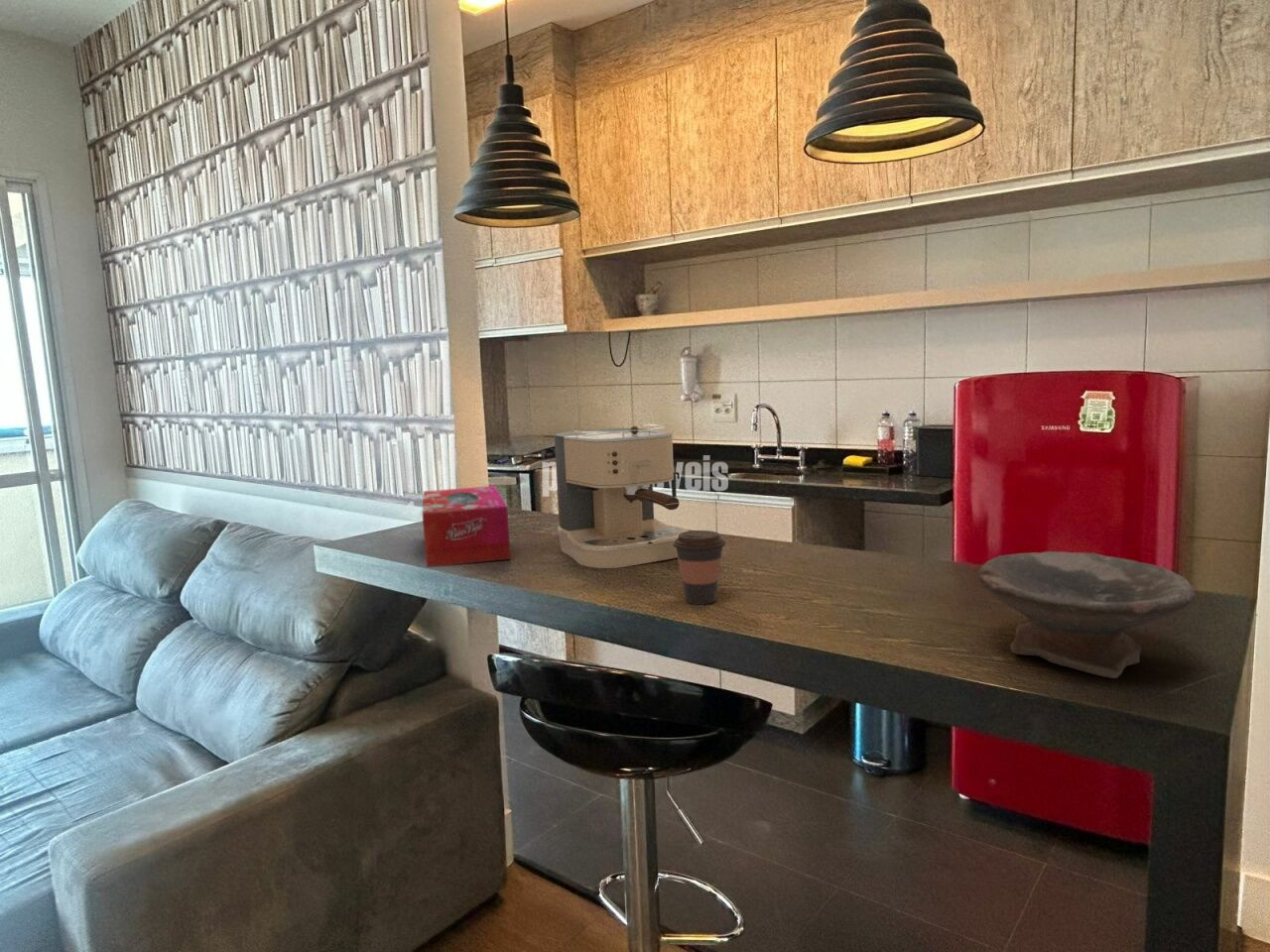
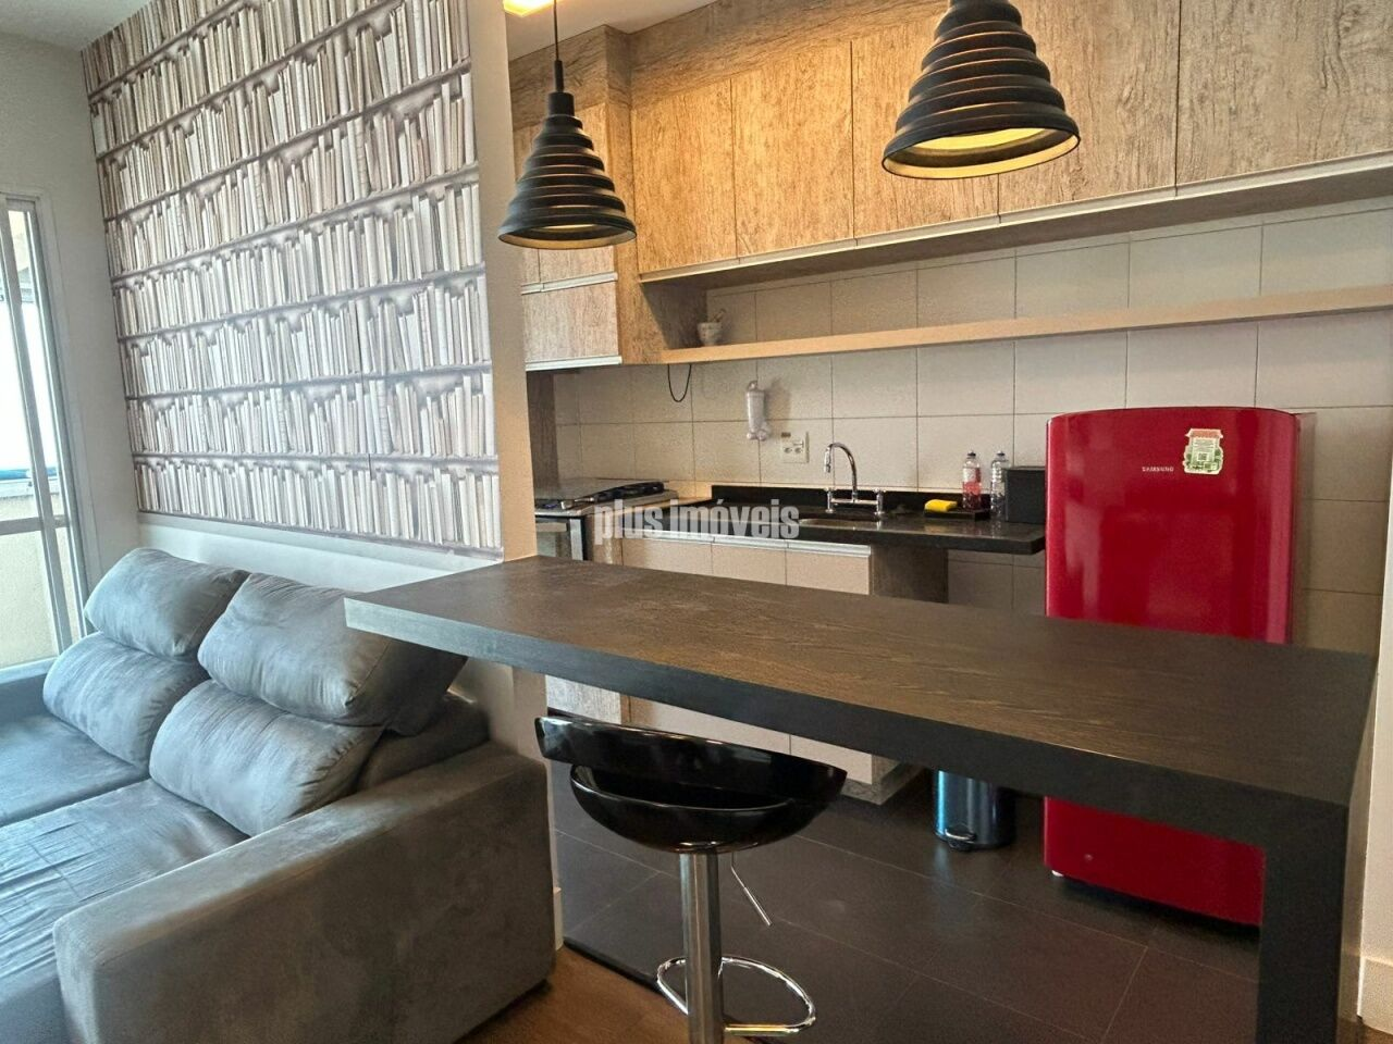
- coffee maker (624, 490)
- coffee cup (699, 567)
- bowl (1080, 614)
- tissue box (463, 523)
